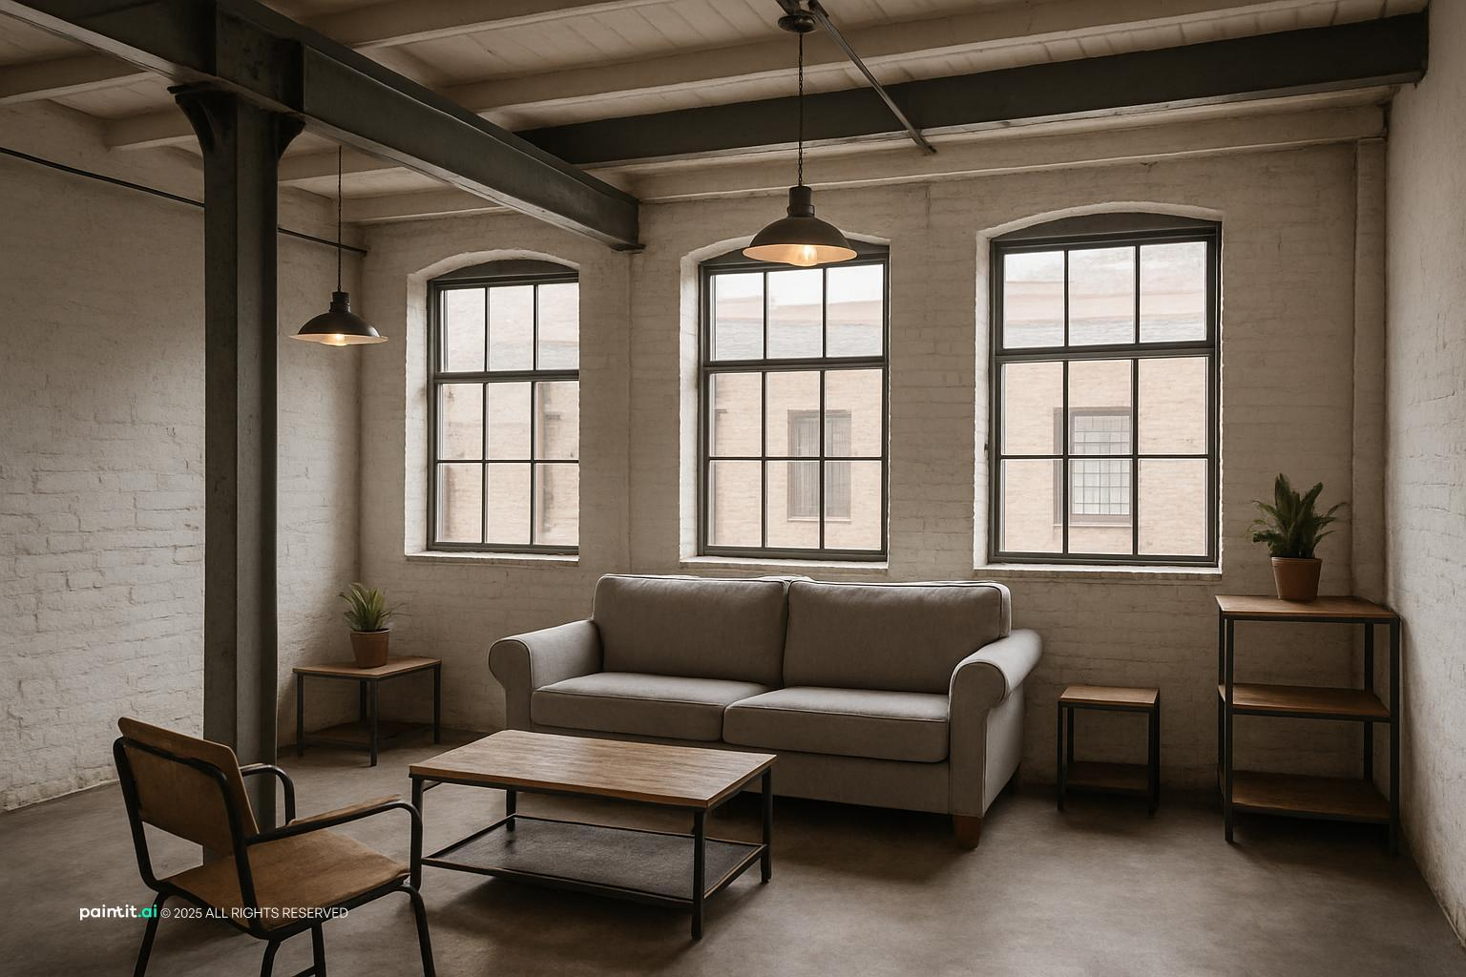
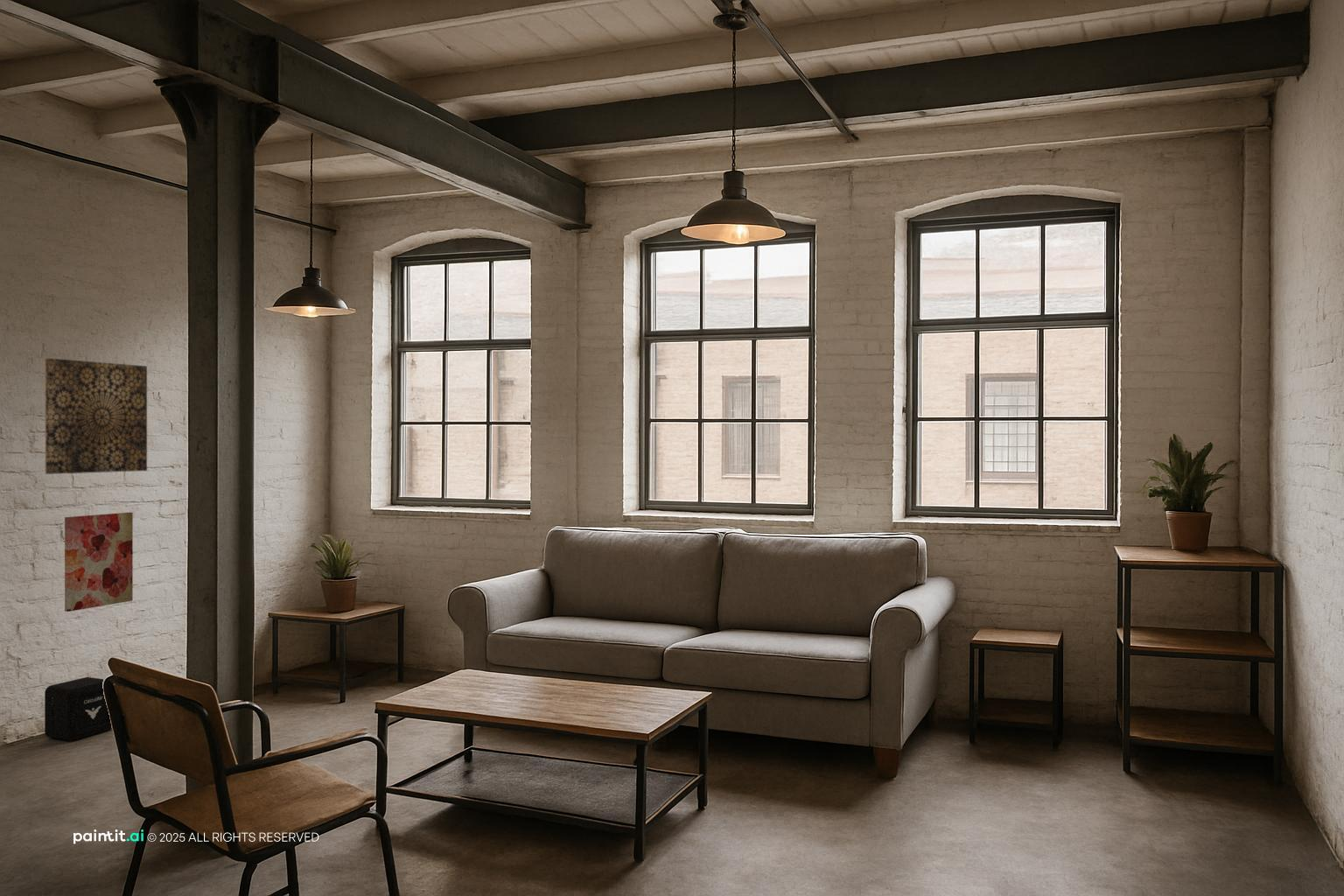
+ wall art (100, 560)
+ wall art (98, 417)
+ air purifier (80, 708)
